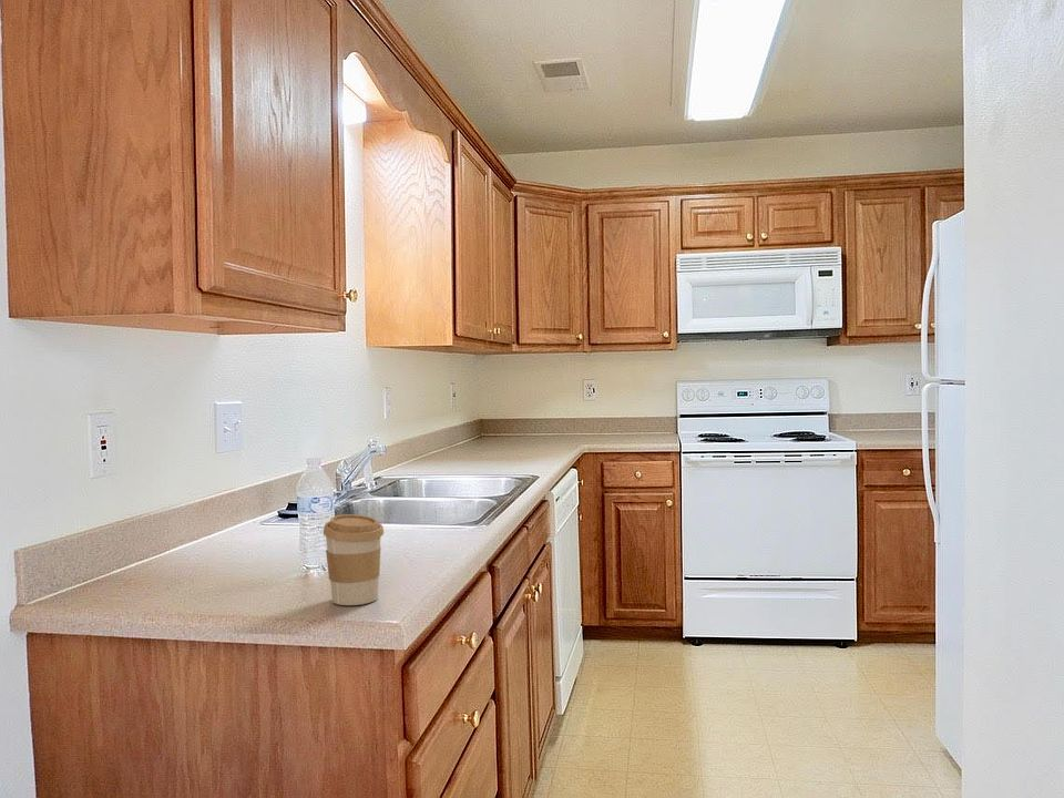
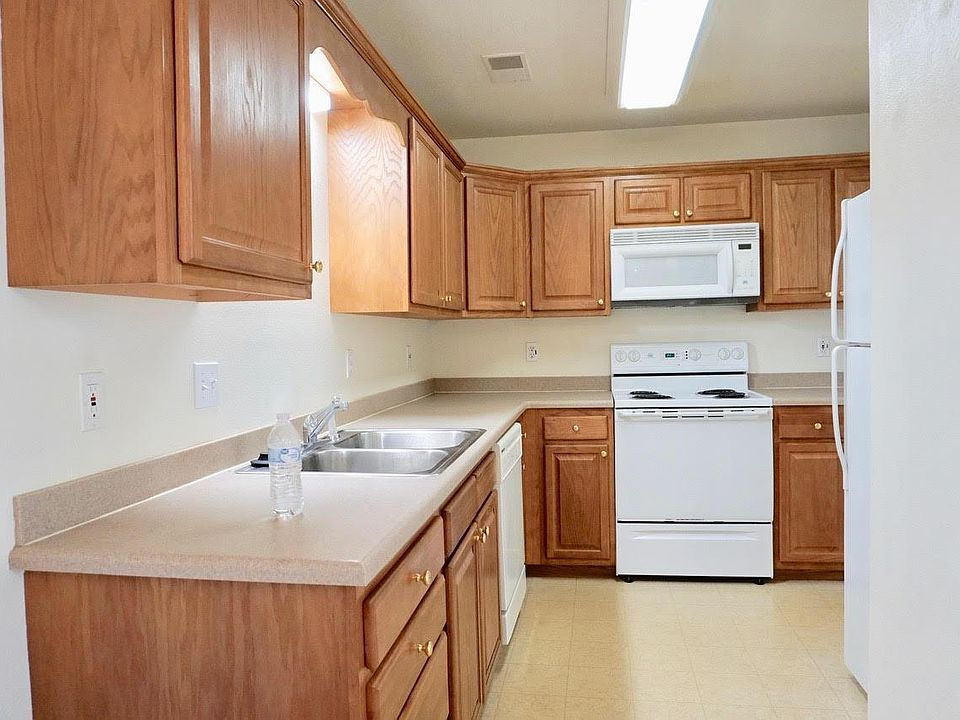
- coffee cup (354, 557)
